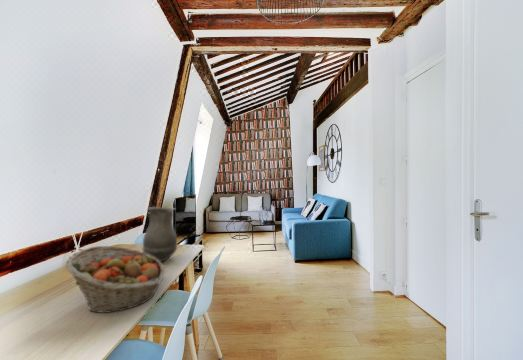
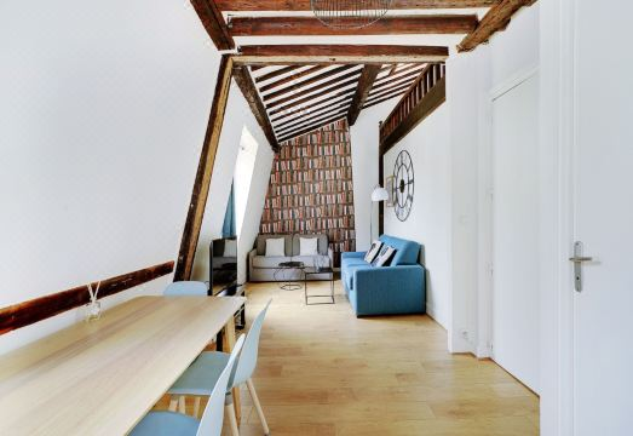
- vase (160, 234)
- fruit basket (120, 272)
